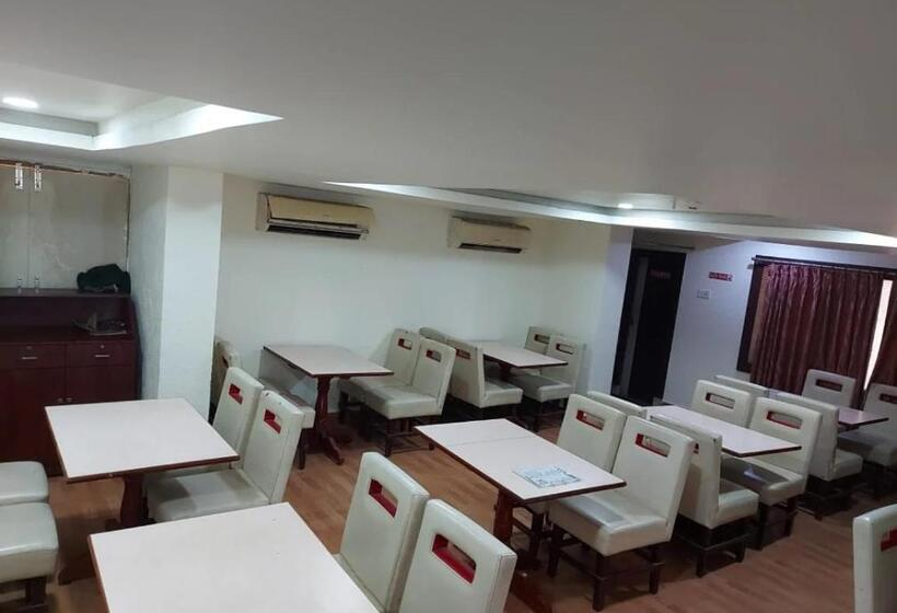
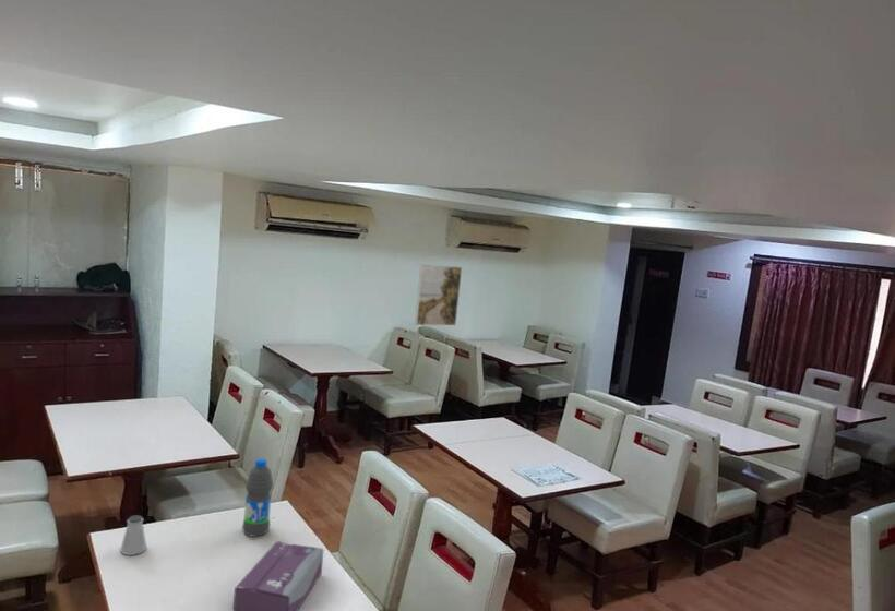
+ tissue box (281, 579)
+ water bottle (258, 495)
+ saltshaker (134, 532)
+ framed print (438, 295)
